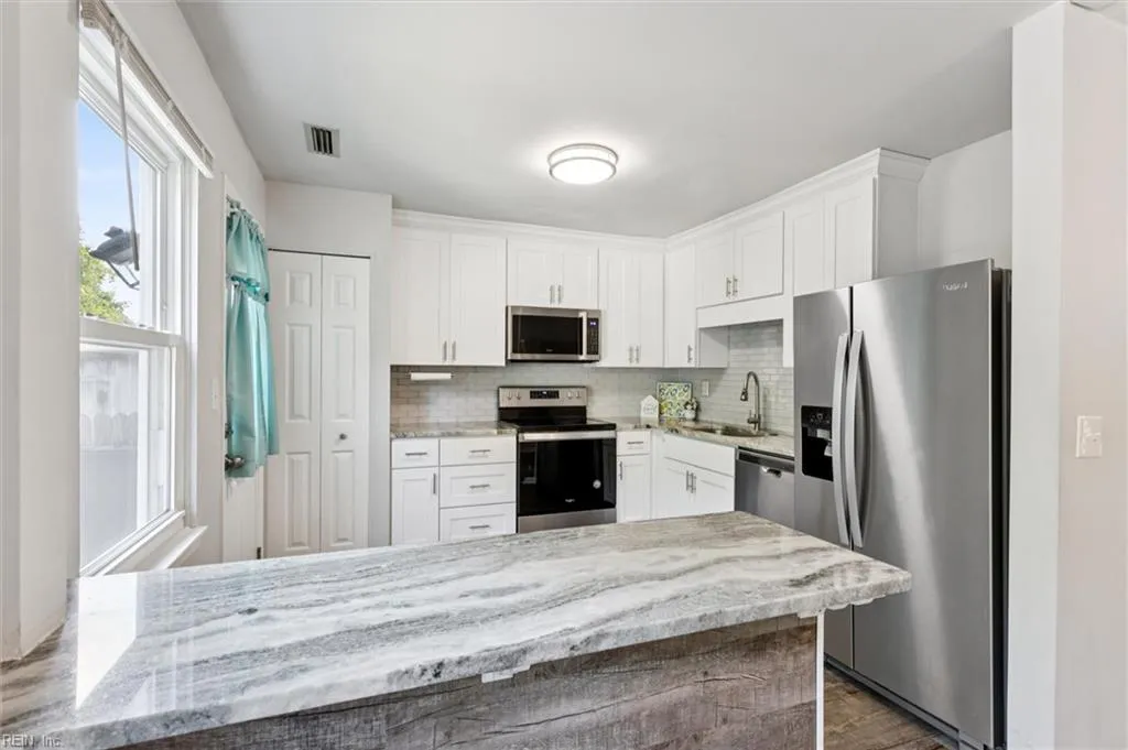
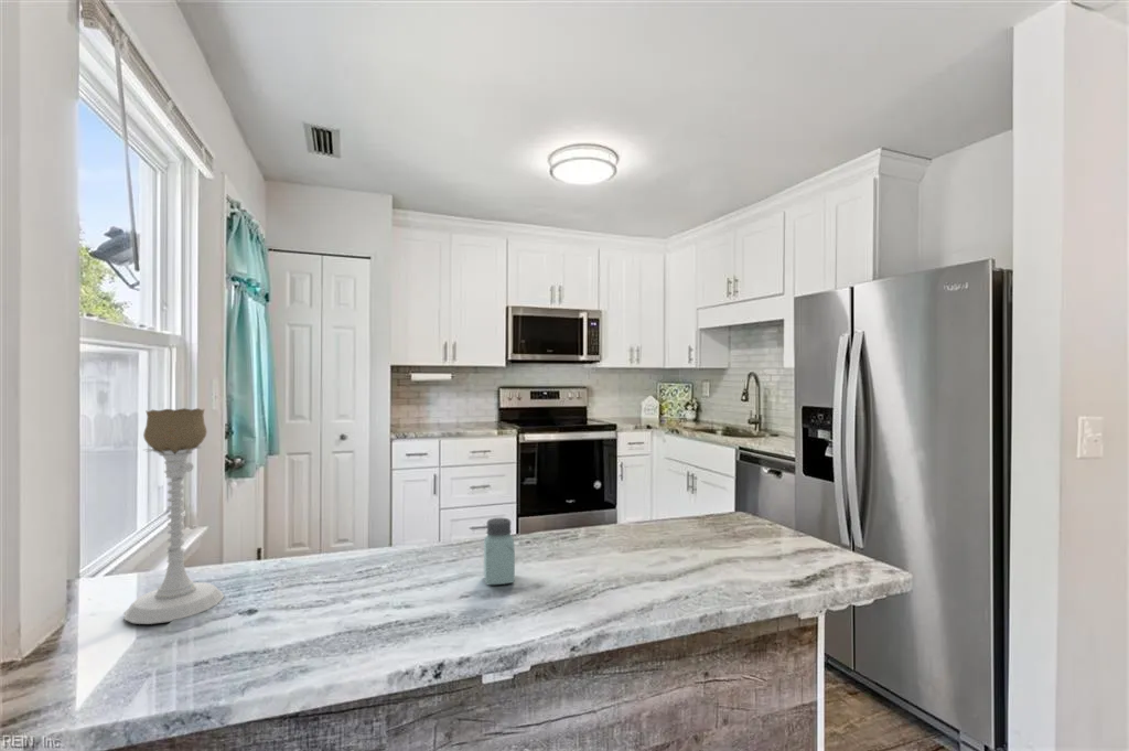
+ saltshaker (498, 549)
+ candle holder (175, 507)
